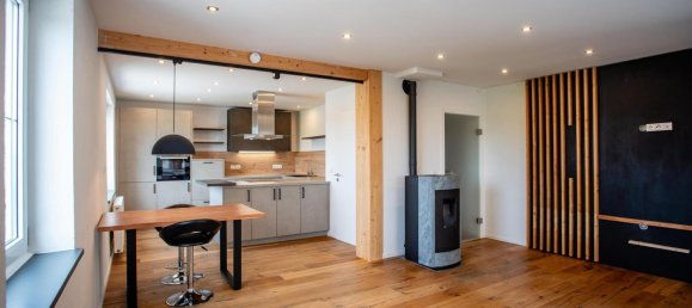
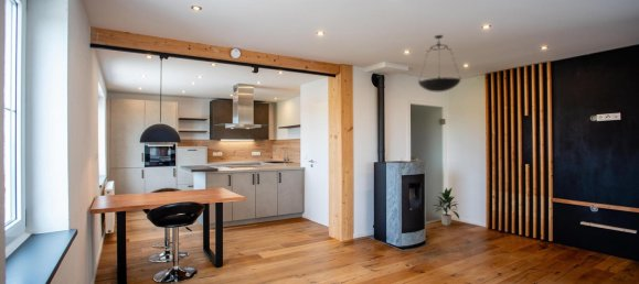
+ indoor plant (446, 206)
+ pendant lamp (438, 64)
